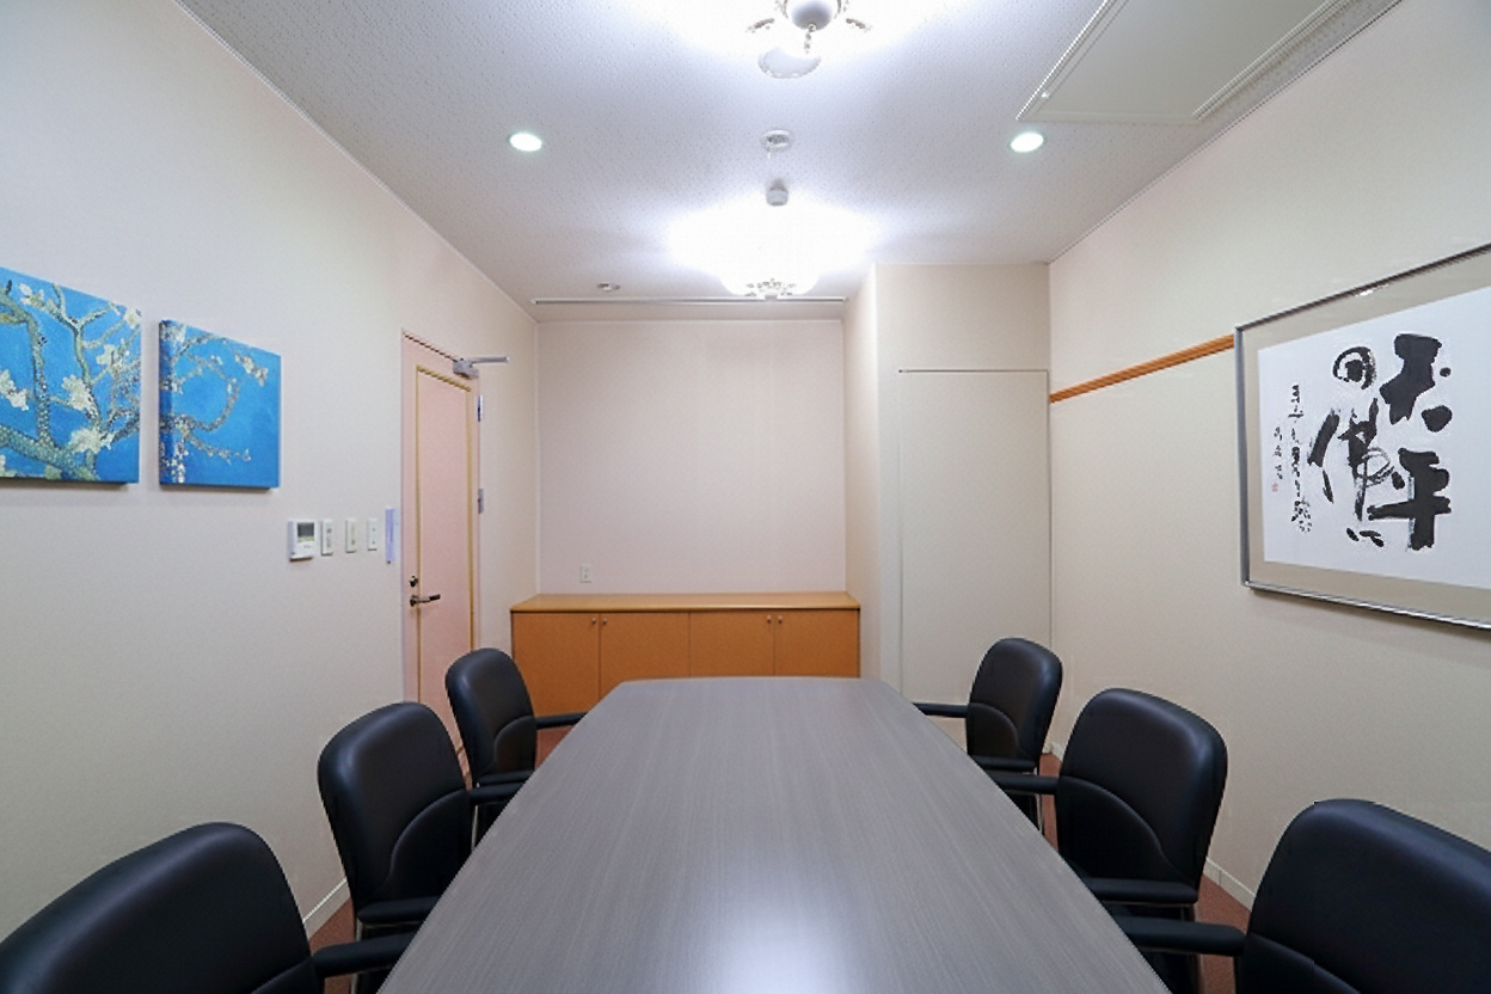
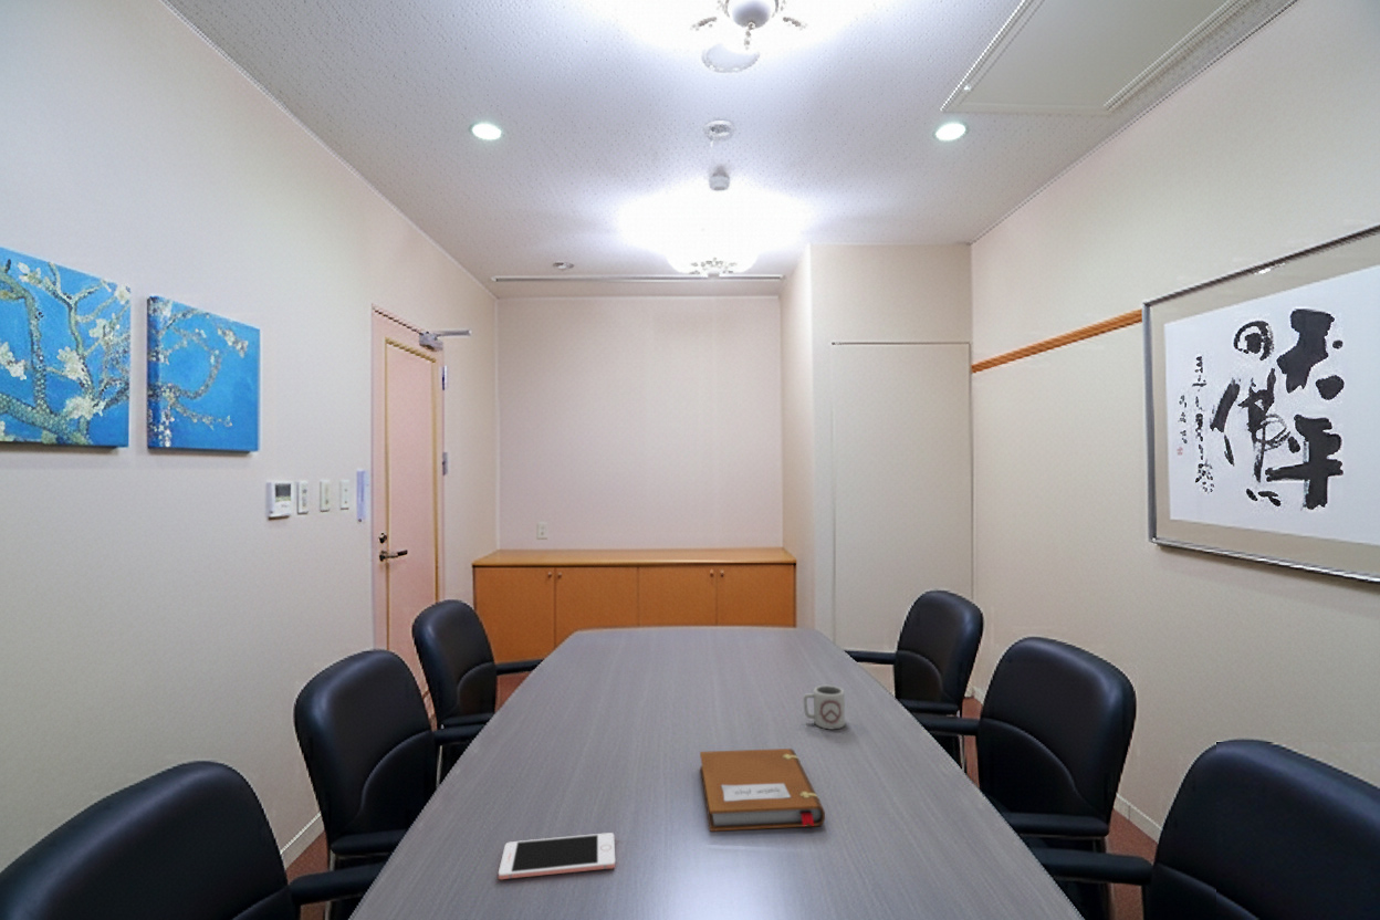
+ cell phone (558, 855)
+ notebook (757, 786)
+ cup (824, 707)
